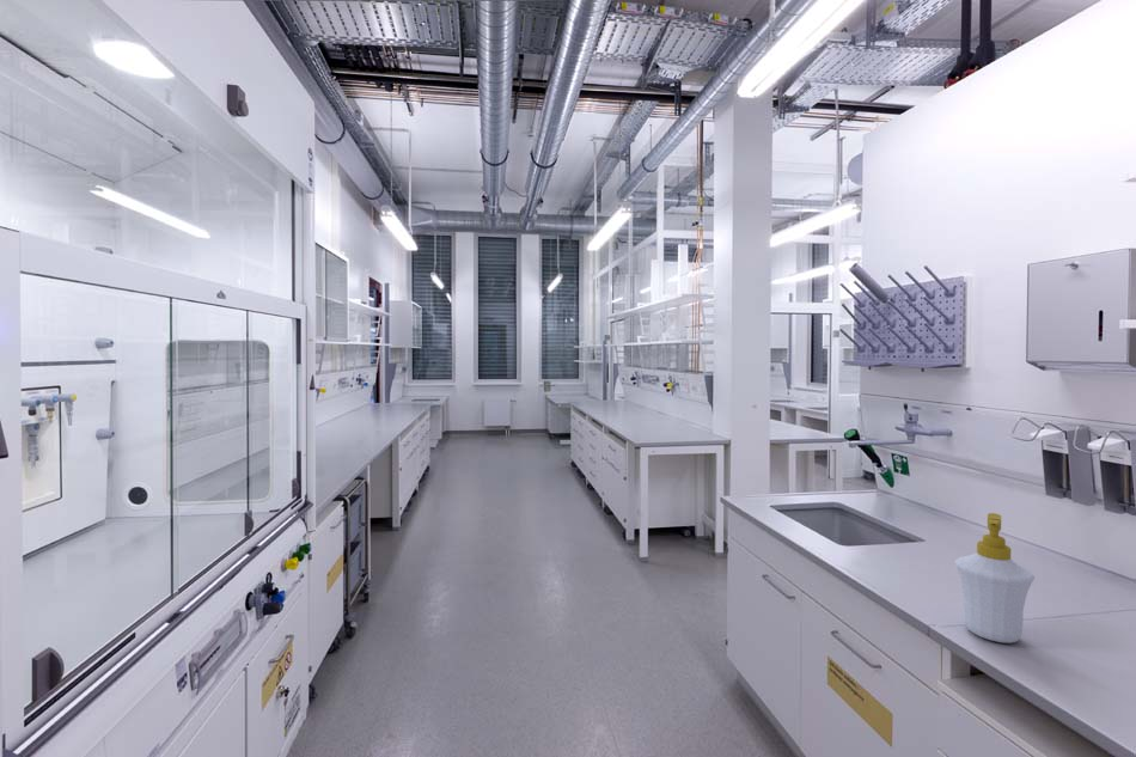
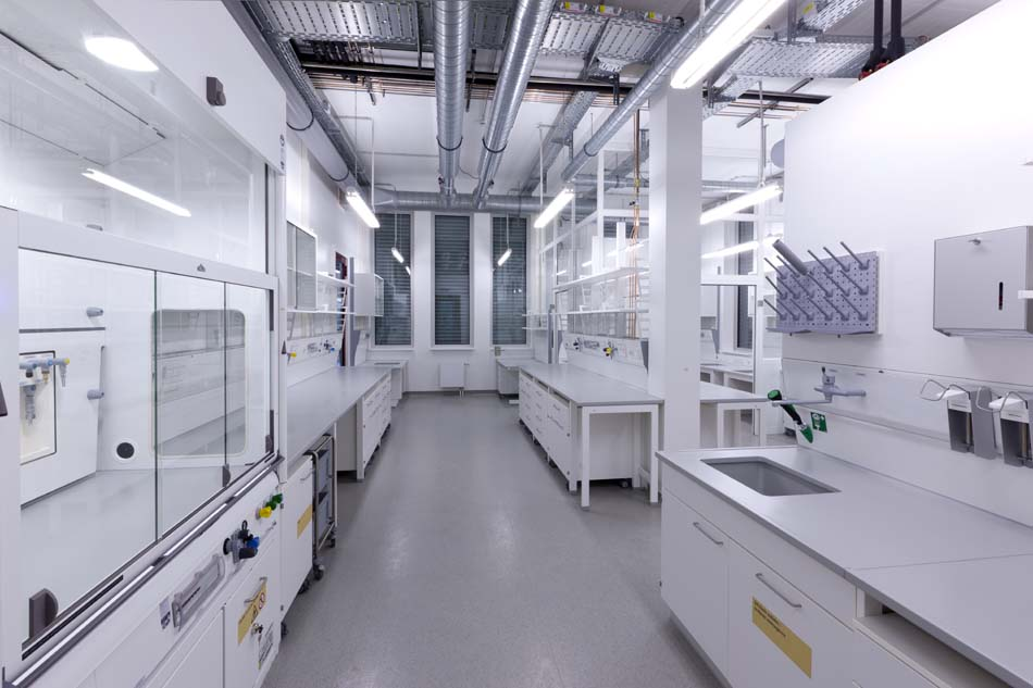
- soap bottle (993, 574)
